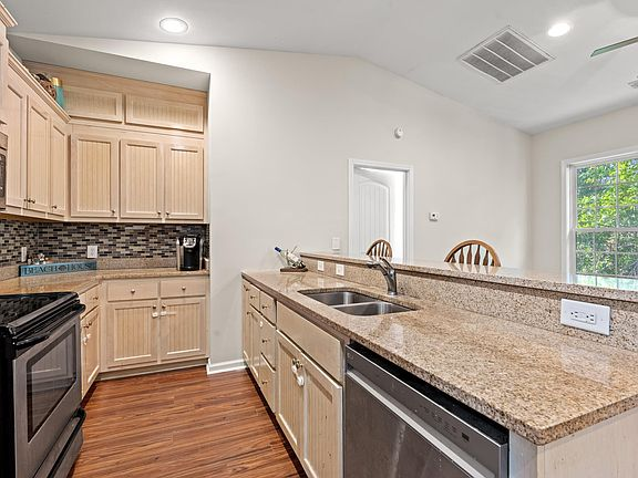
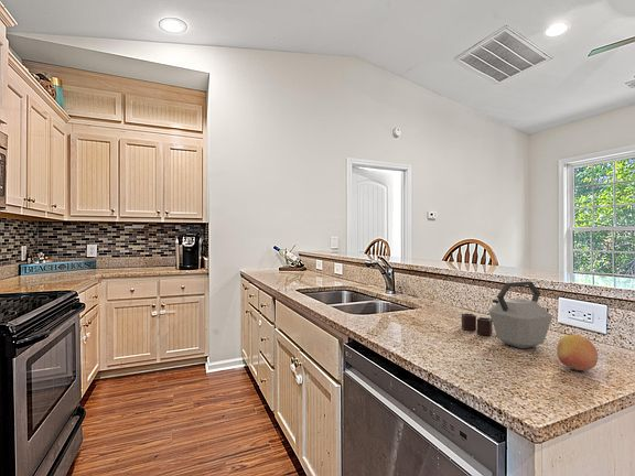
+ fruit (577, 351)
+ kettle (497, 309)
